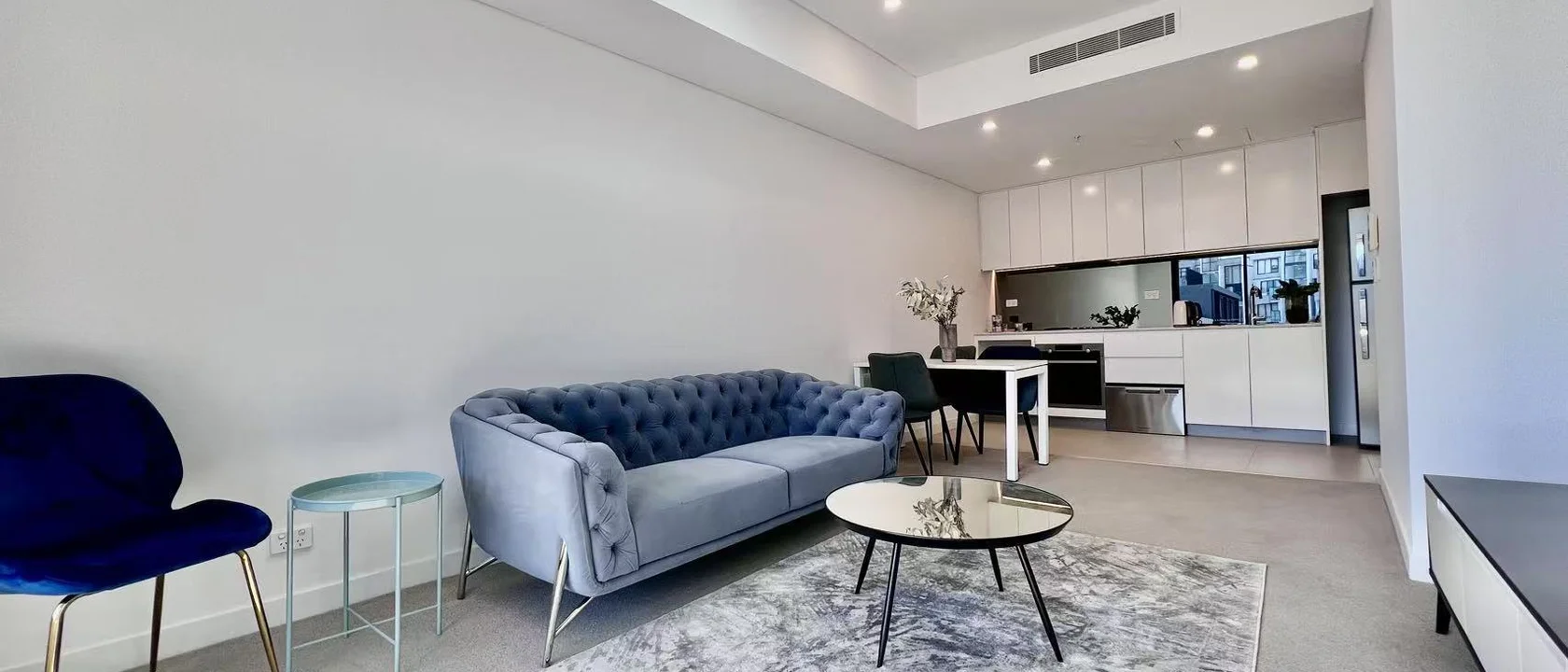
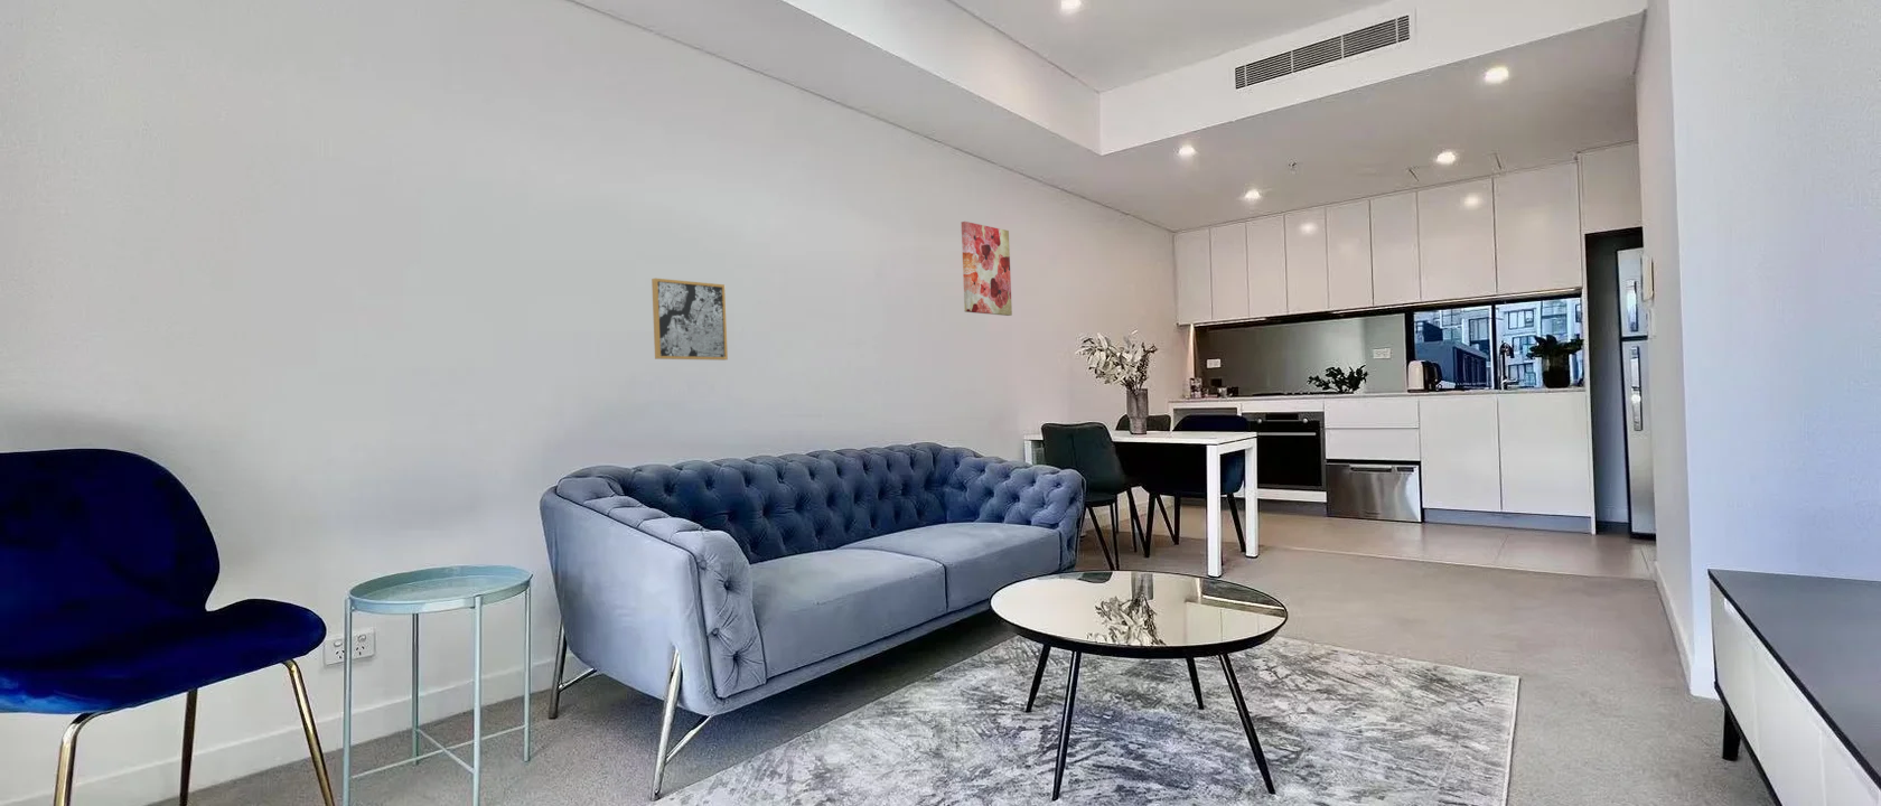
+ wall art (986, 270)
+ wall art (691, 320)
